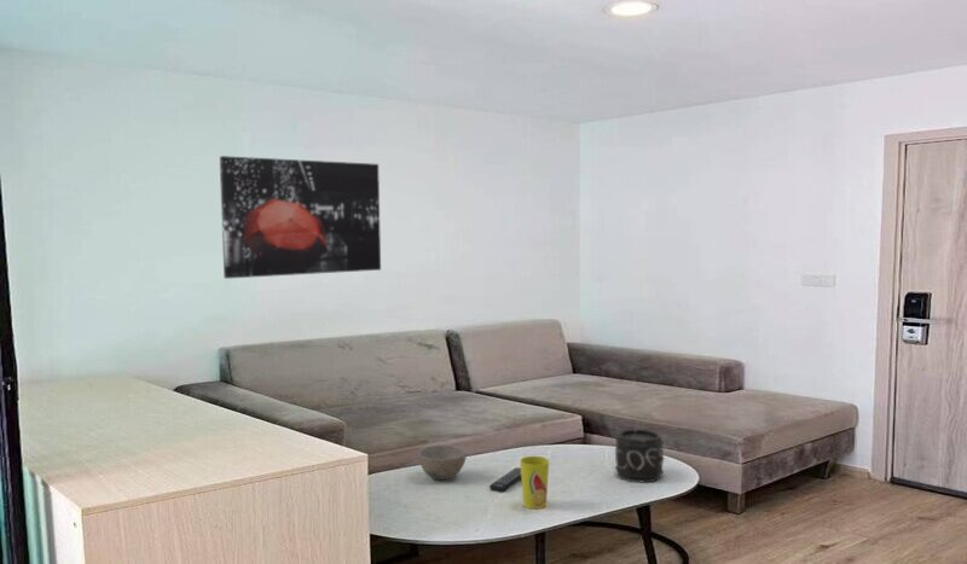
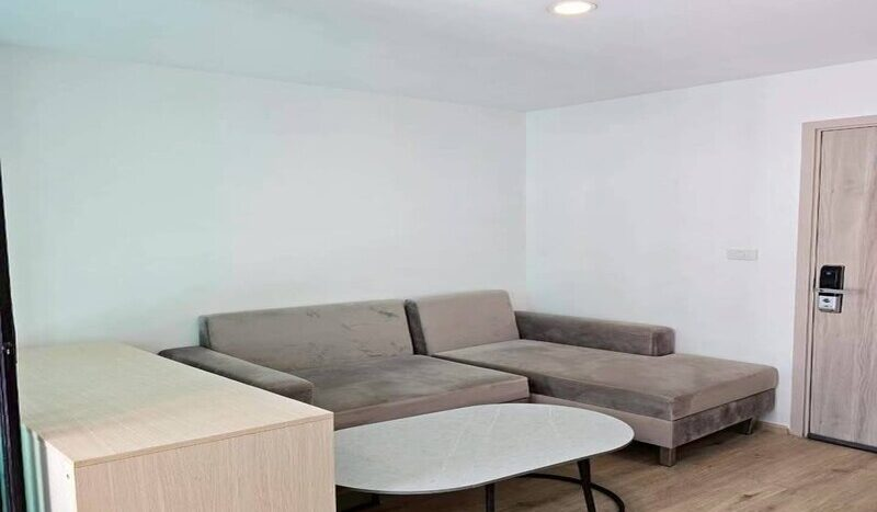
- bowl (442, 464)
- cup (534, 482)
- wall art (306, 217)
- remote control (510, 478)
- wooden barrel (639, 455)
